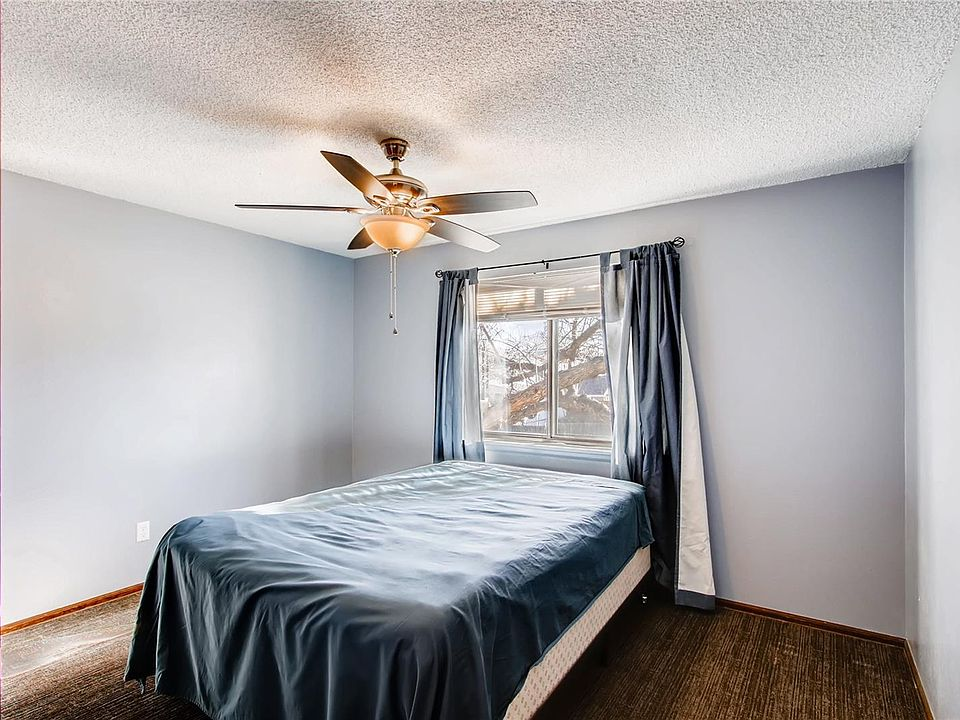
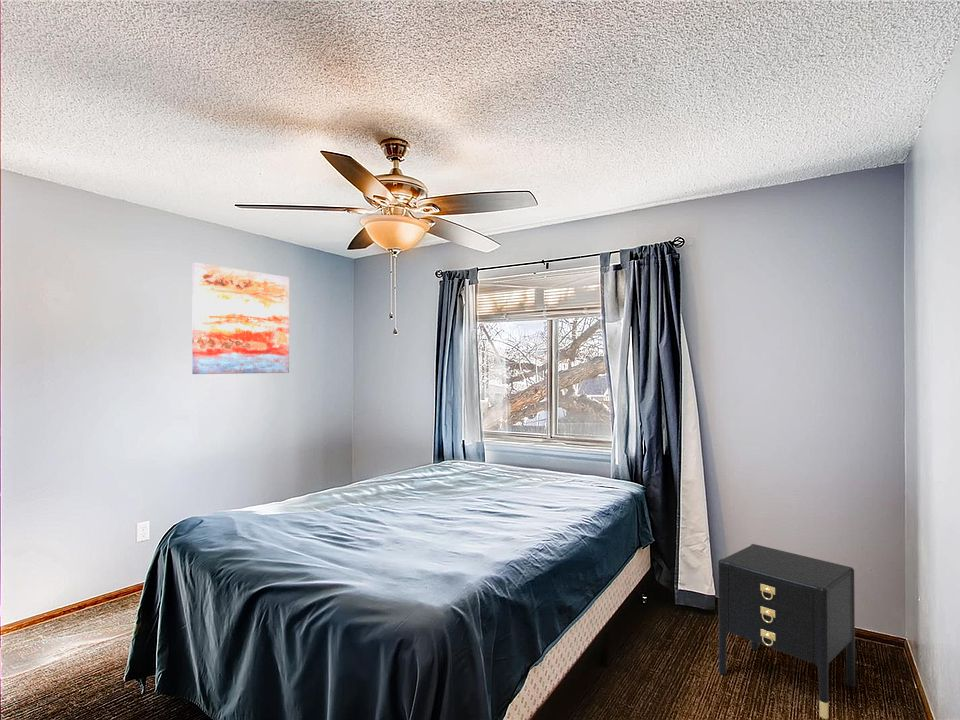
+ wall art (244, 322)
+ nightstand (785, 621)
